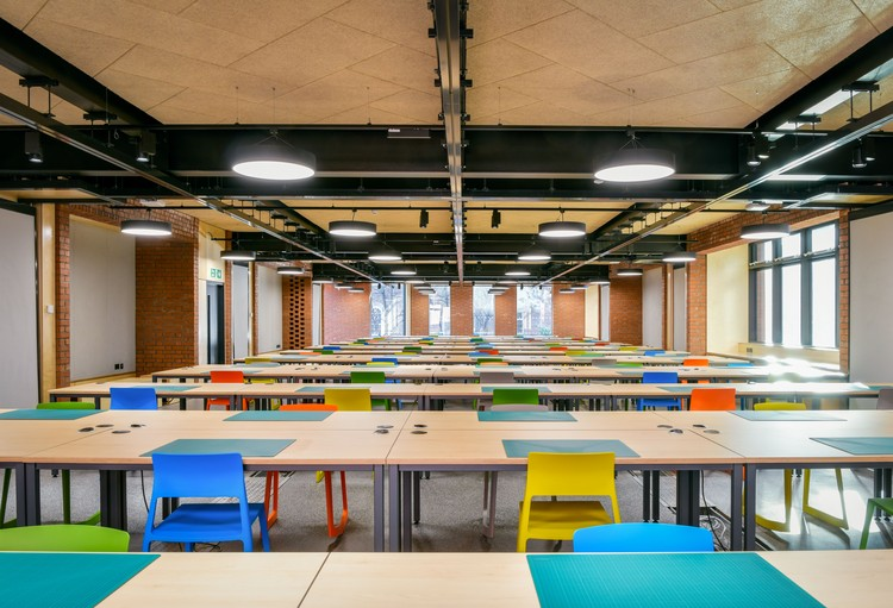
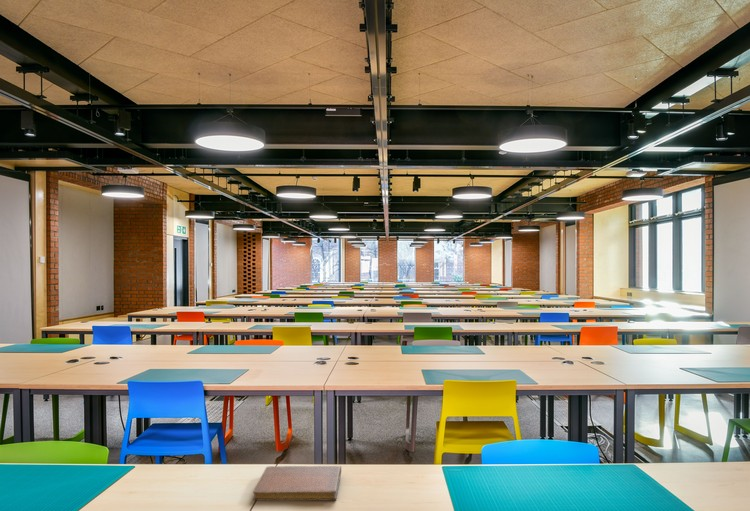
+ notebook (299, 481)
